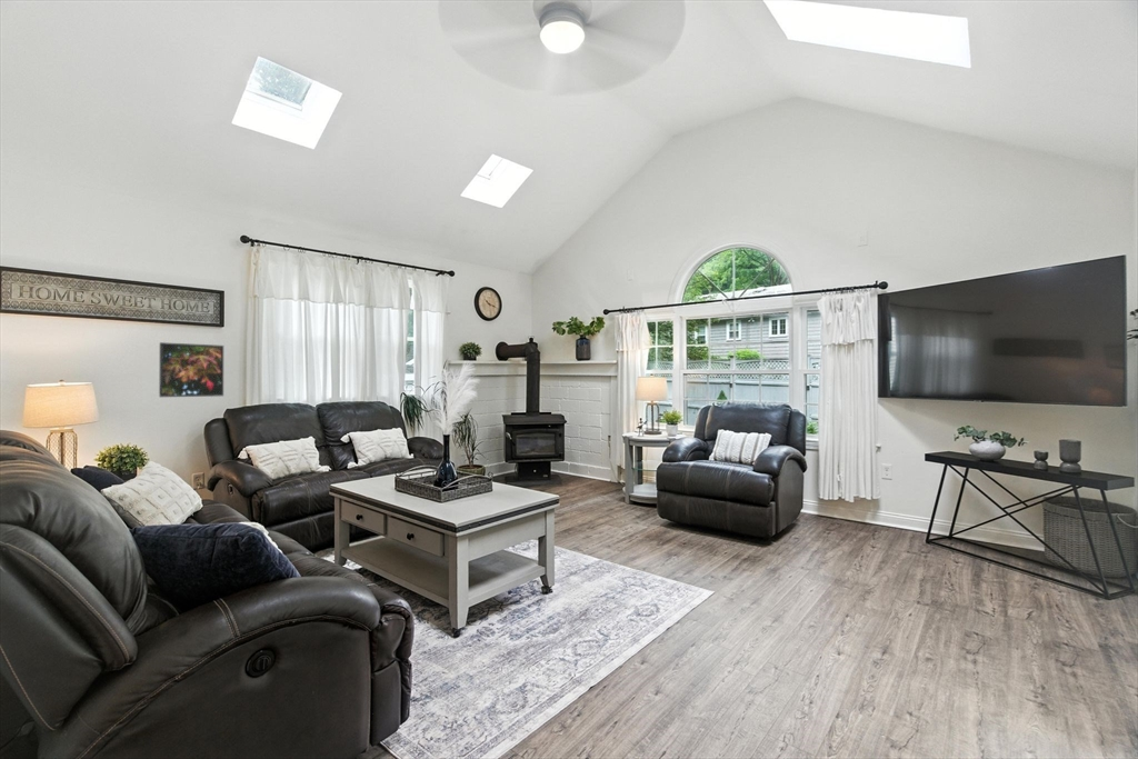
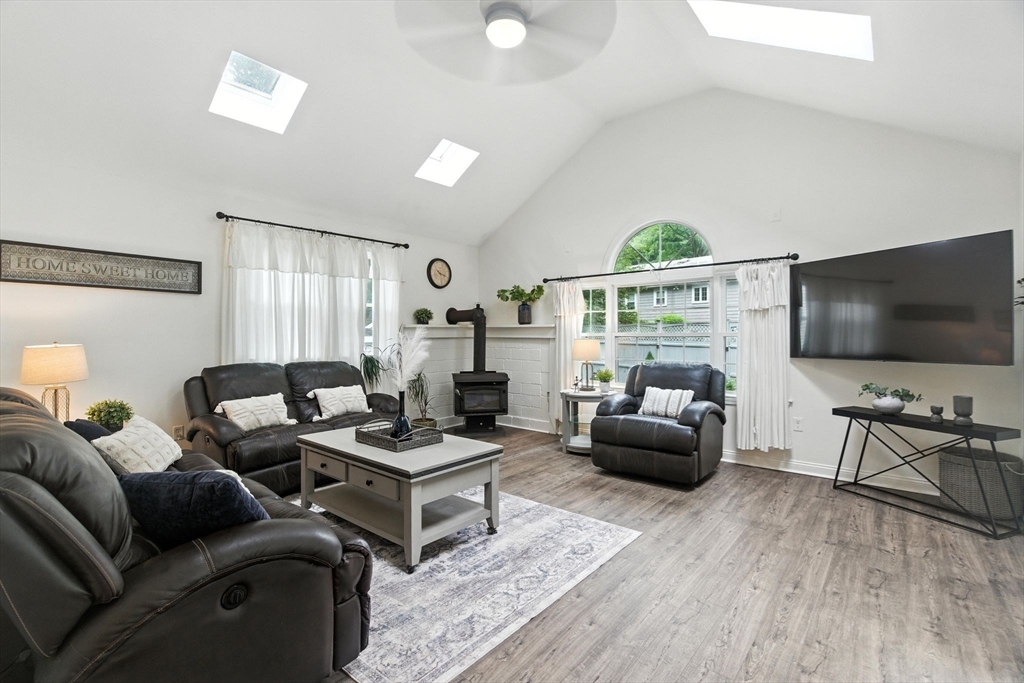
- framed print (192, 370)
